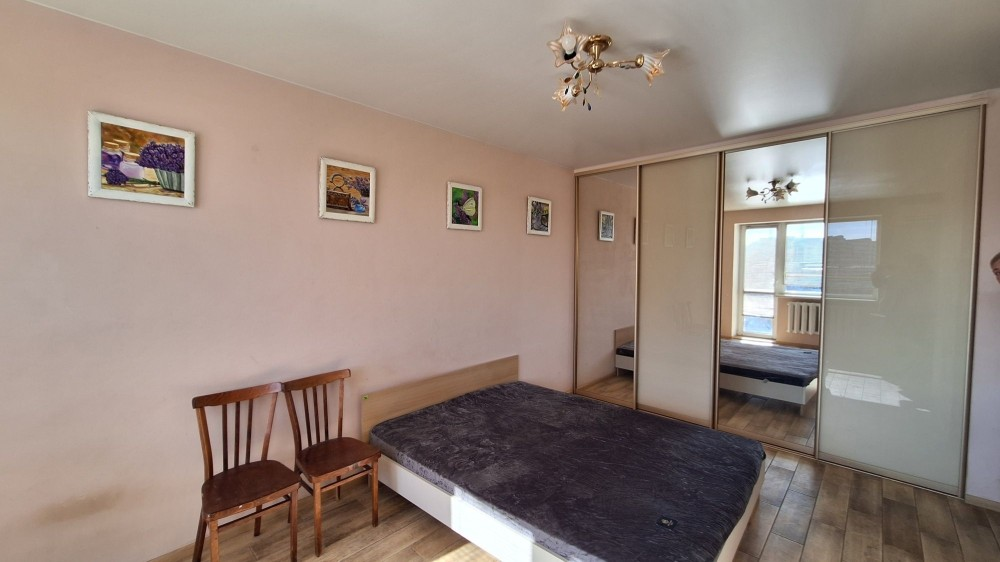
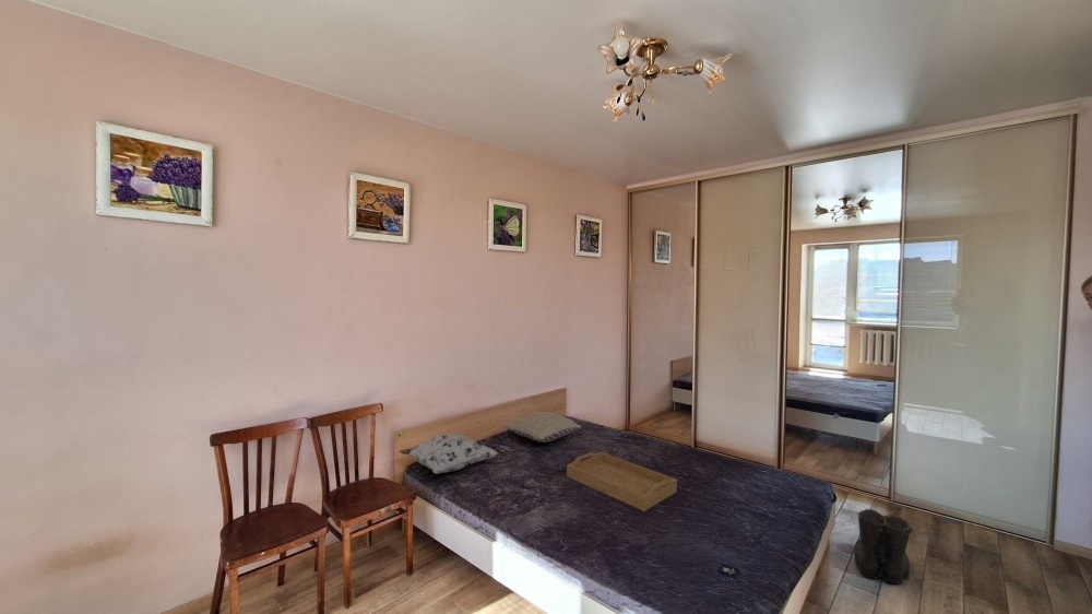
+ decorative pillow (448, 452)
+ pillow (541, 426)
+ serving tray (619, 475)
+ boots (882, 539)
